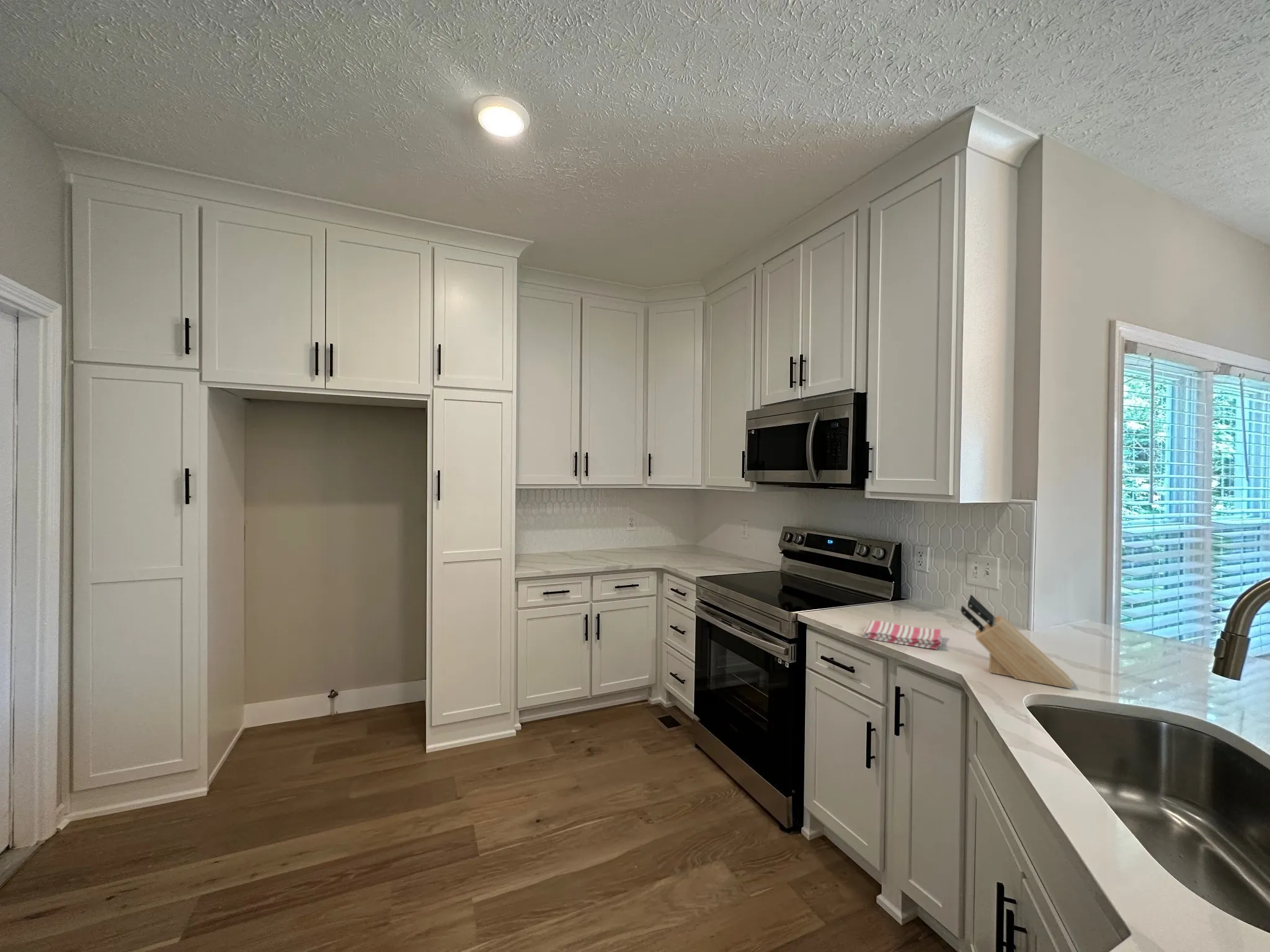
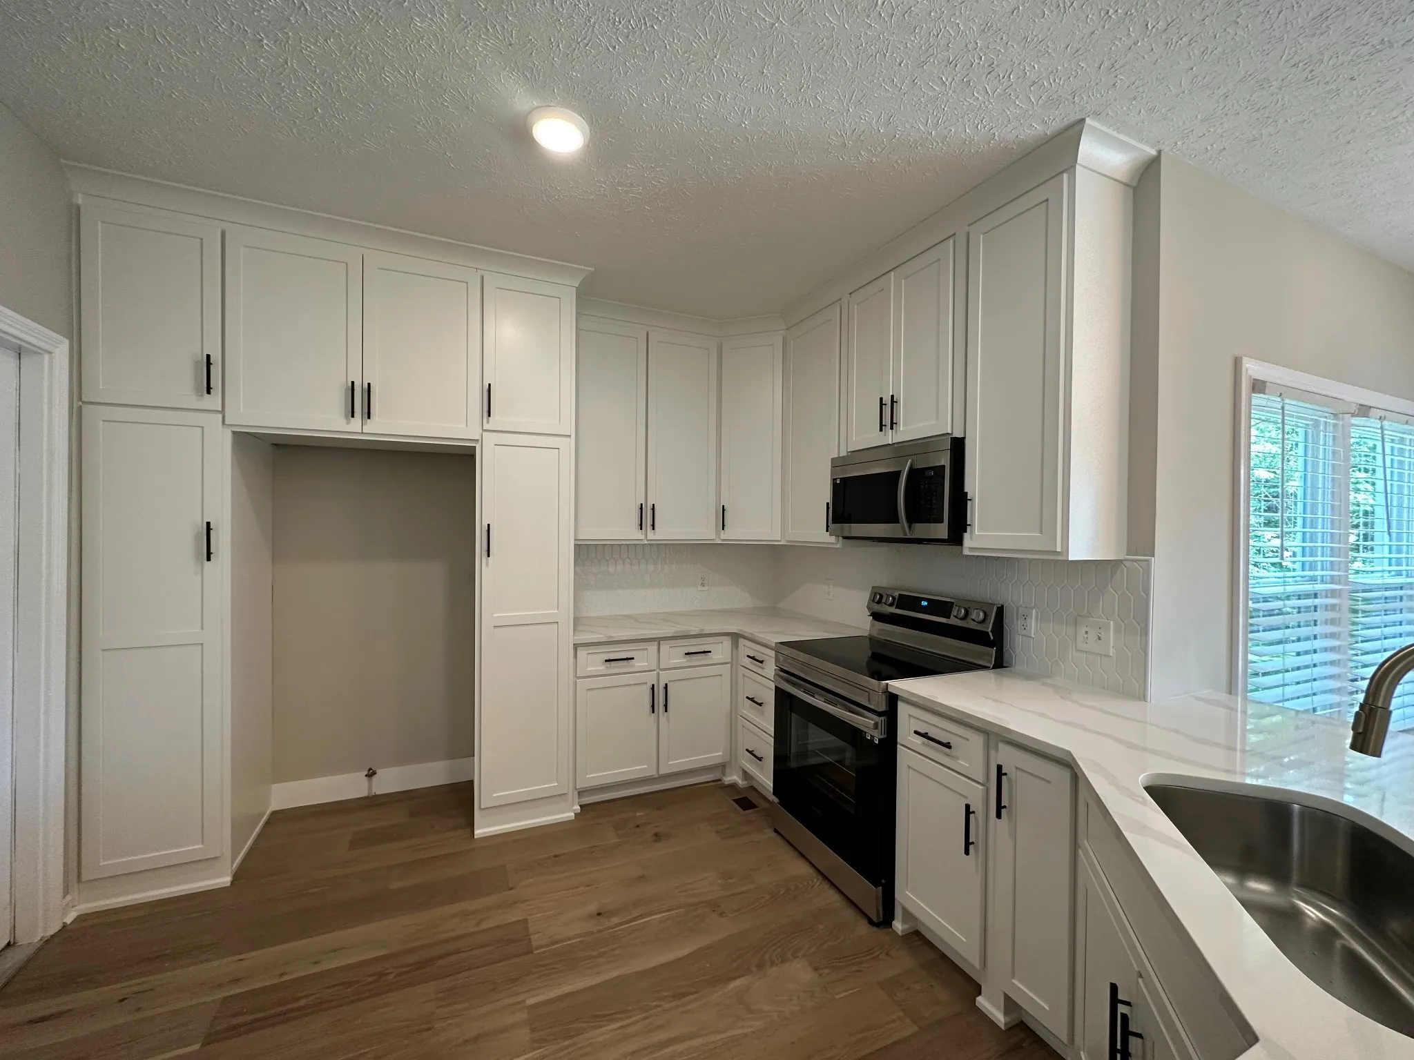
- knife block (1013, 637)
- dish towel (902, 632)
